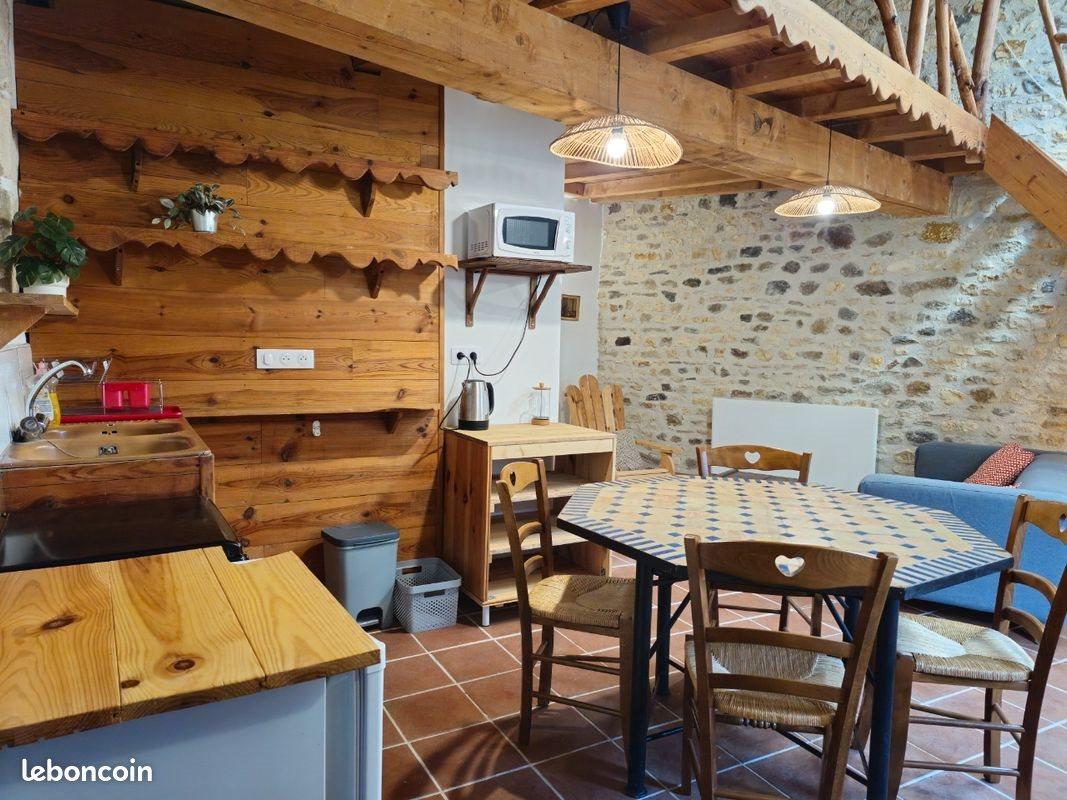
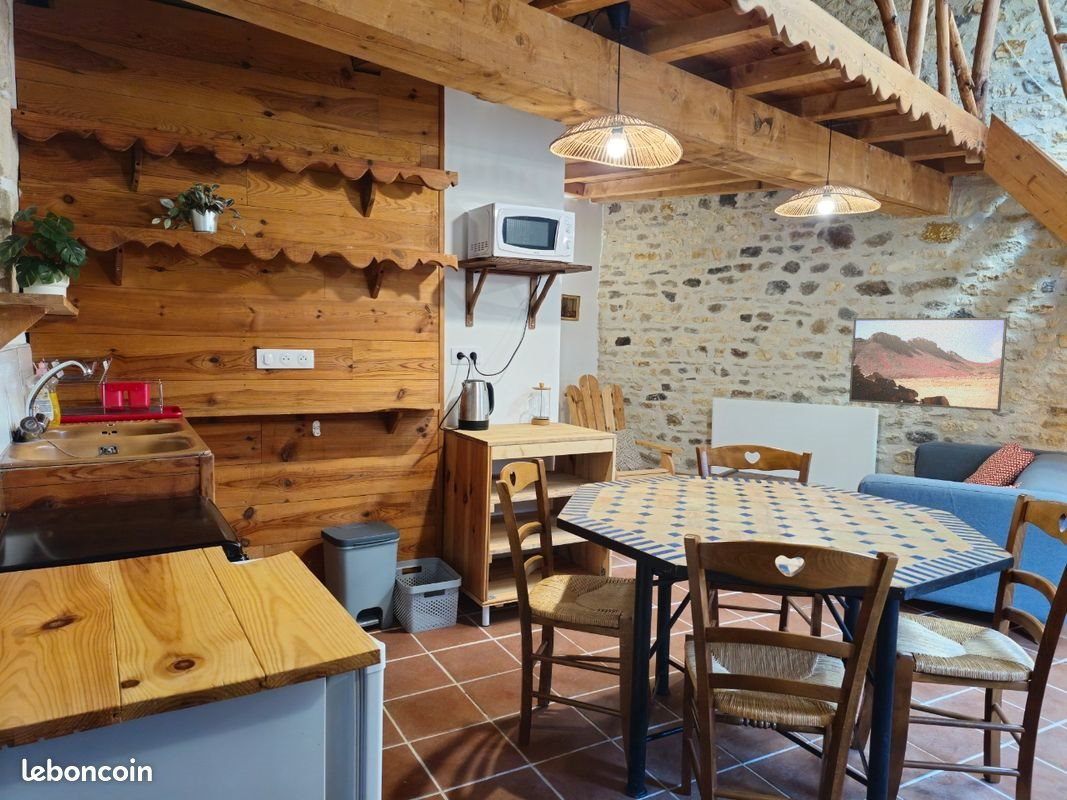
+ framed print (923, 362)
